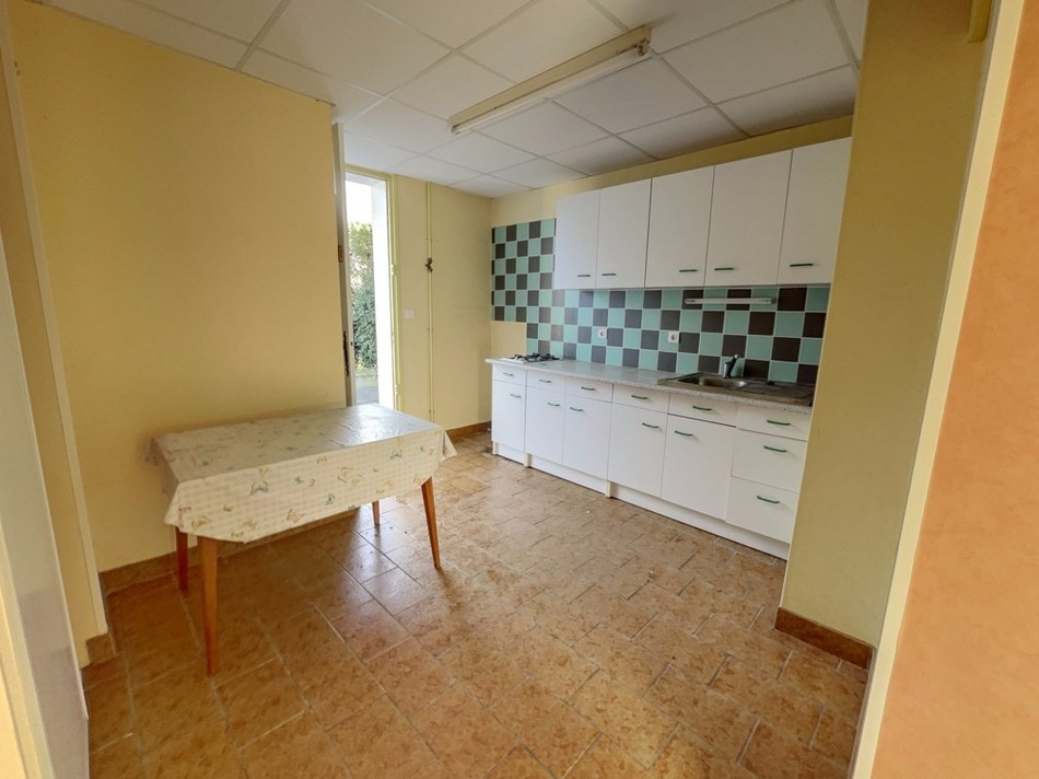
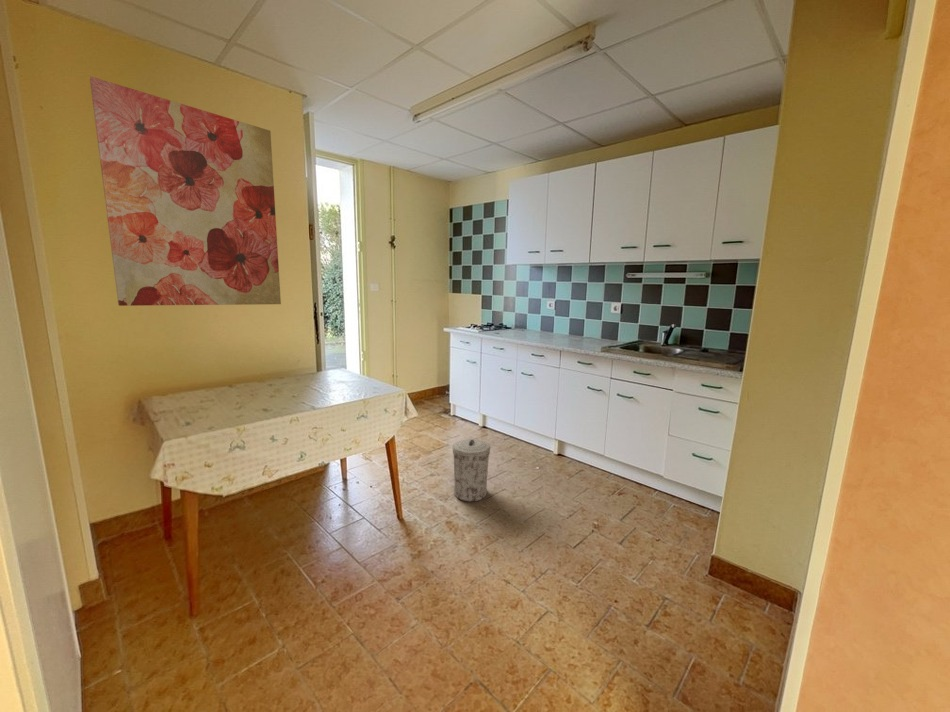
+ trash can (470, 467)
+ wall art (201, 210)
